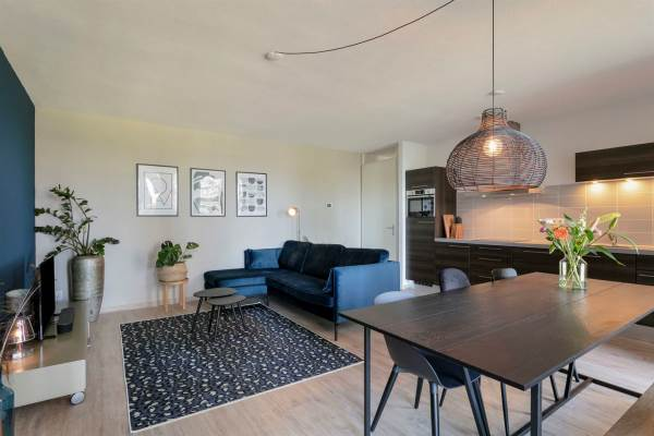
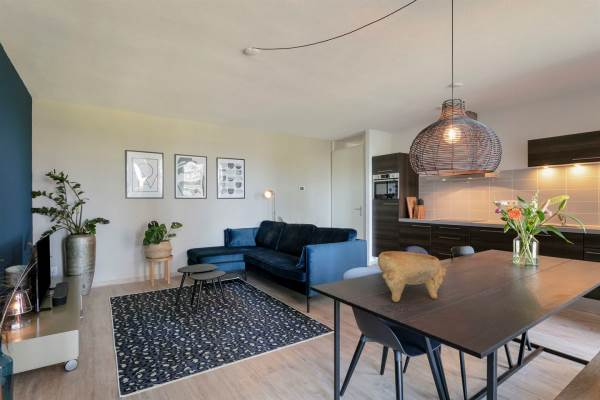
+ decorative bowl (410, 275)
